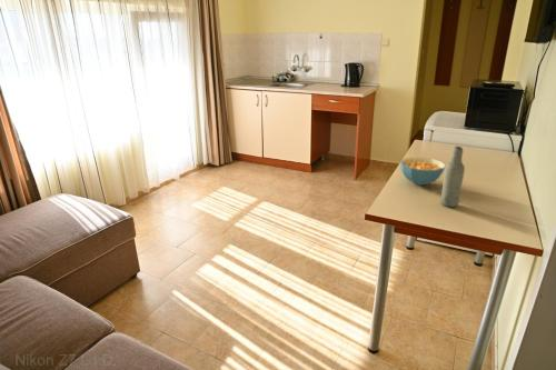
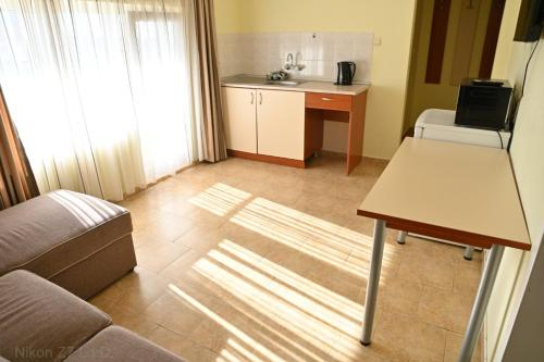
- cereal bowl (420, 172)
- bottle (453, 176)
